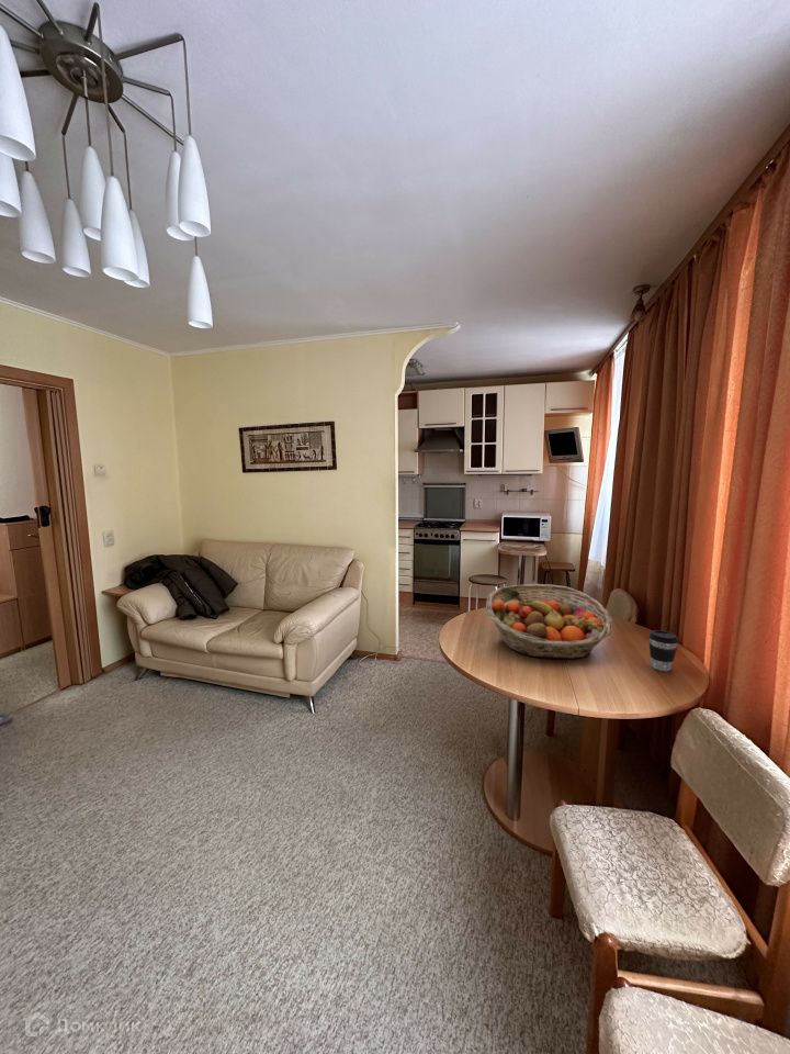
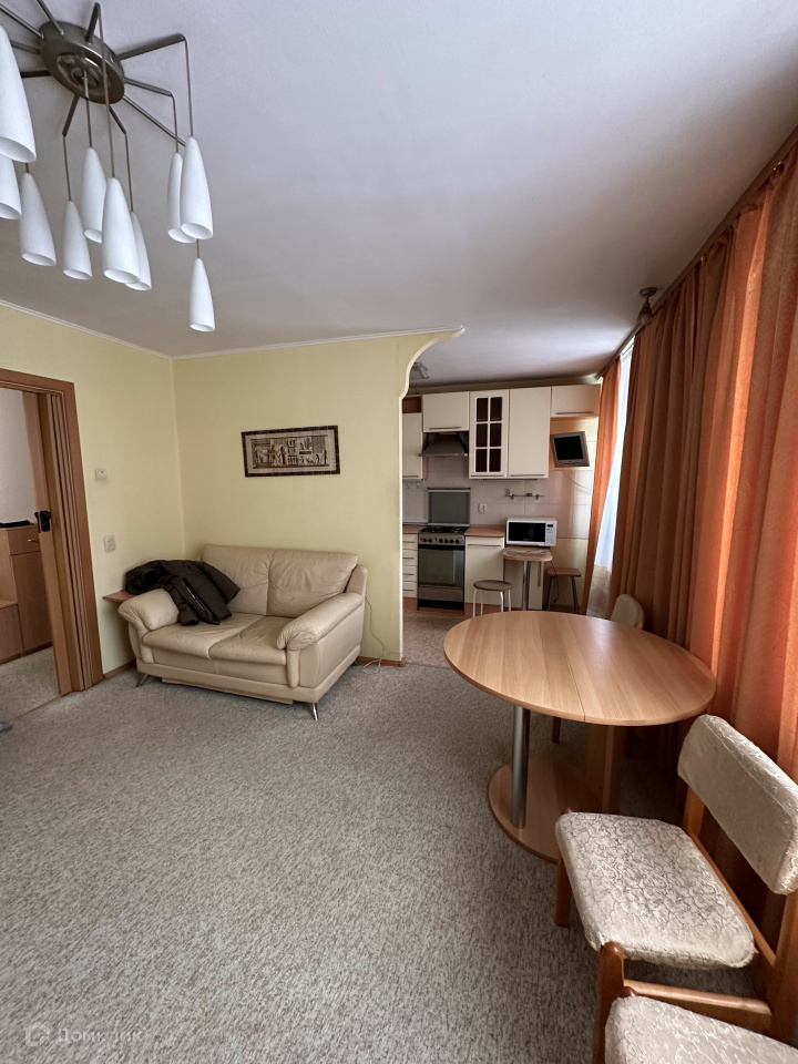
- fruit basket (545, 619)
- coffee cup (662, 650)
